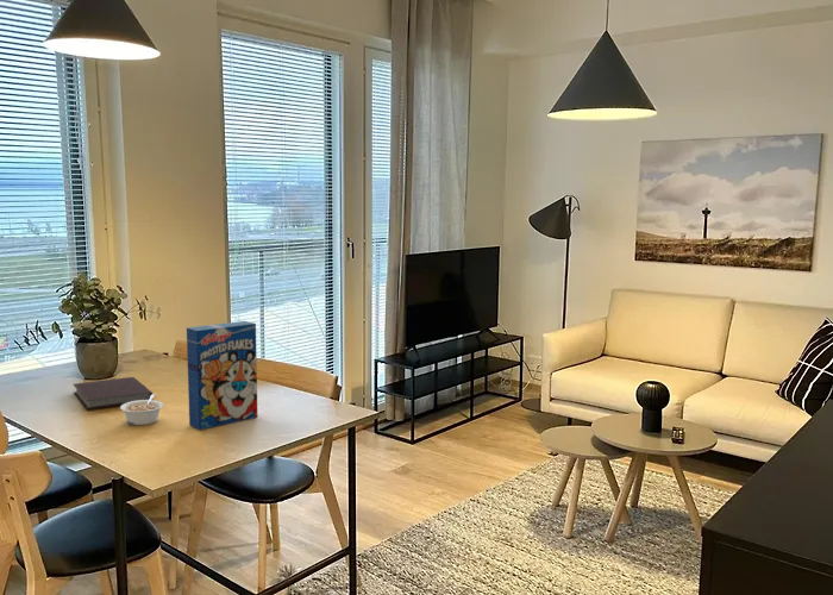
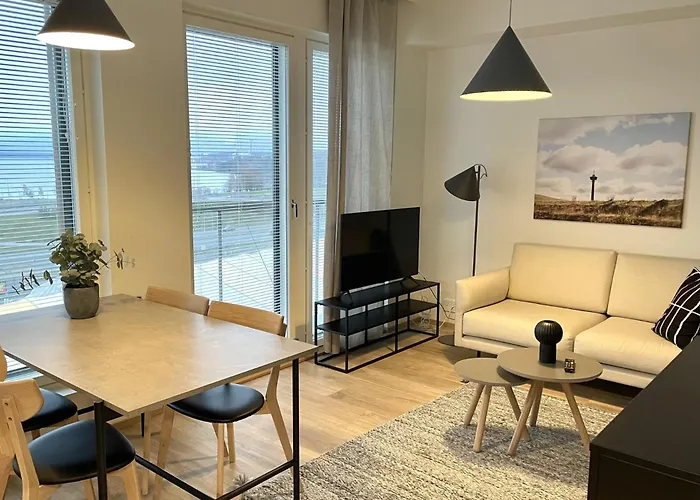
- notebook (112, 392)
- cereal box (223, 374)
- legume (142, 411)
